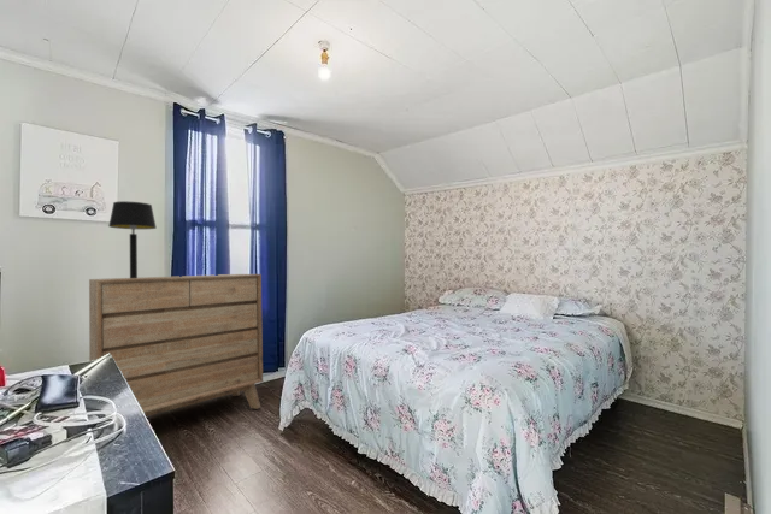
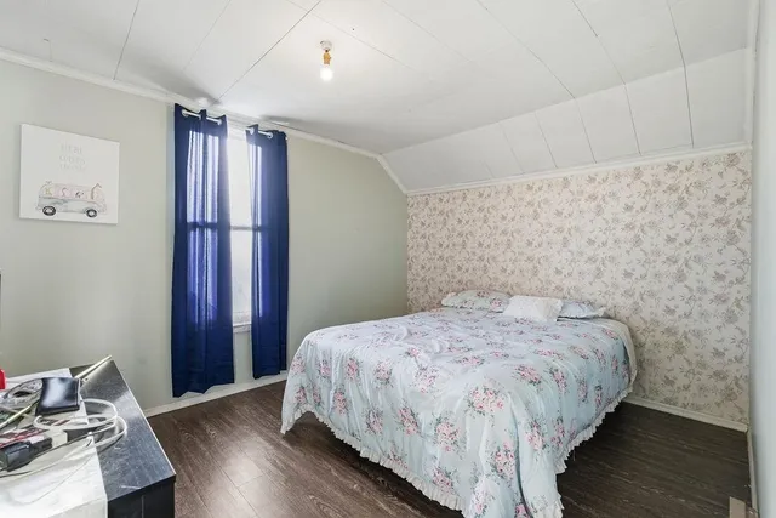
- table lamp (133, 241)
- dresser (182, 347)
